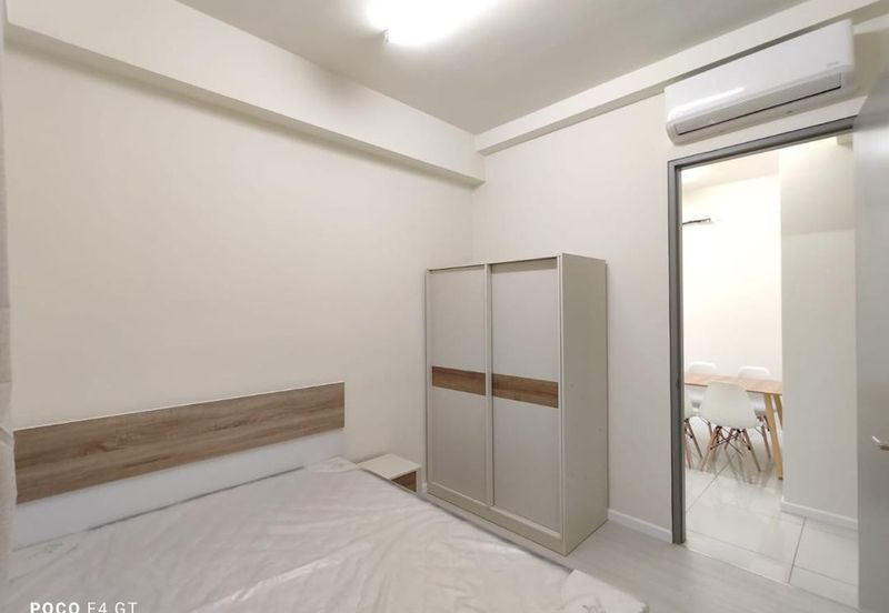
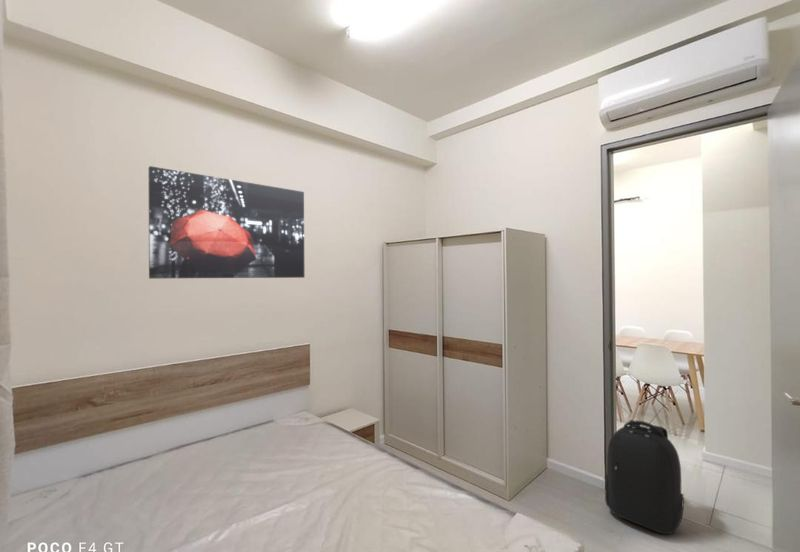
+ wall art (236, 229)
+ backpack (643, 469)
